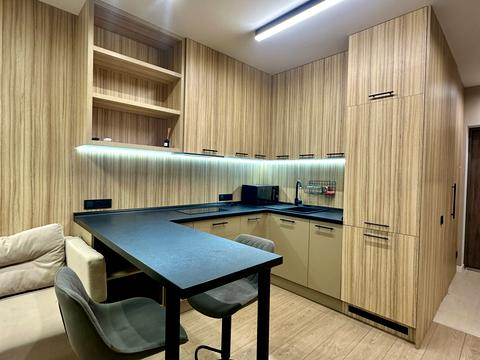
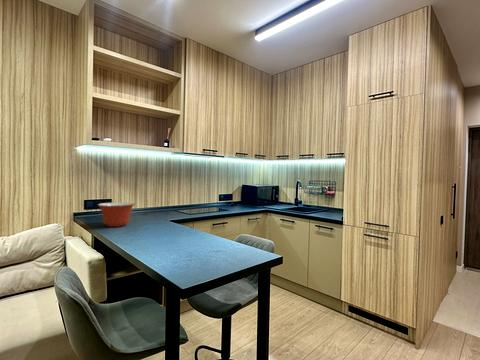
+ mixing bowl (116, 214)
